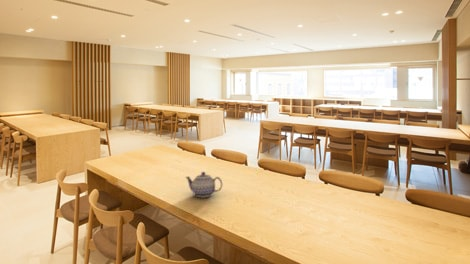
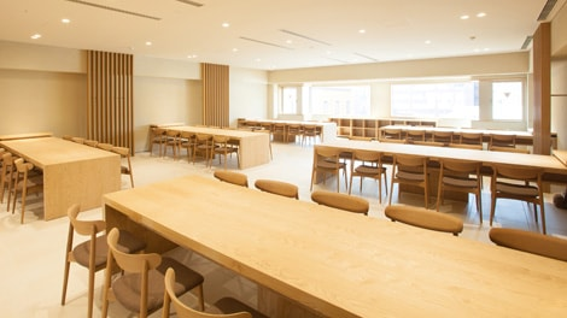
- teapot (203, 183)
